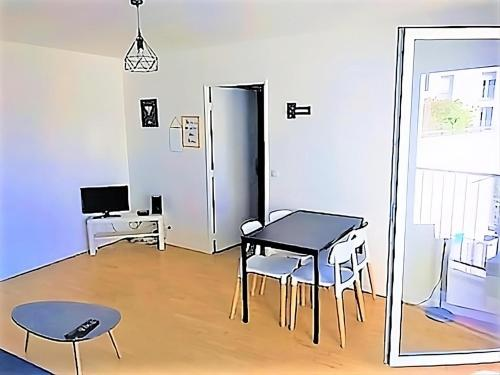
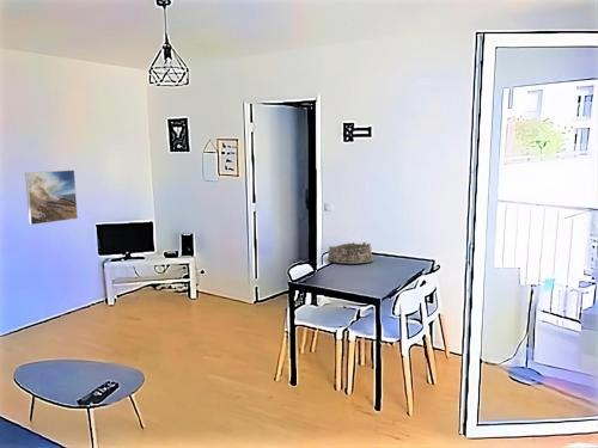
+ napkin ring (350, 252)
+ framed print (51, 196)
